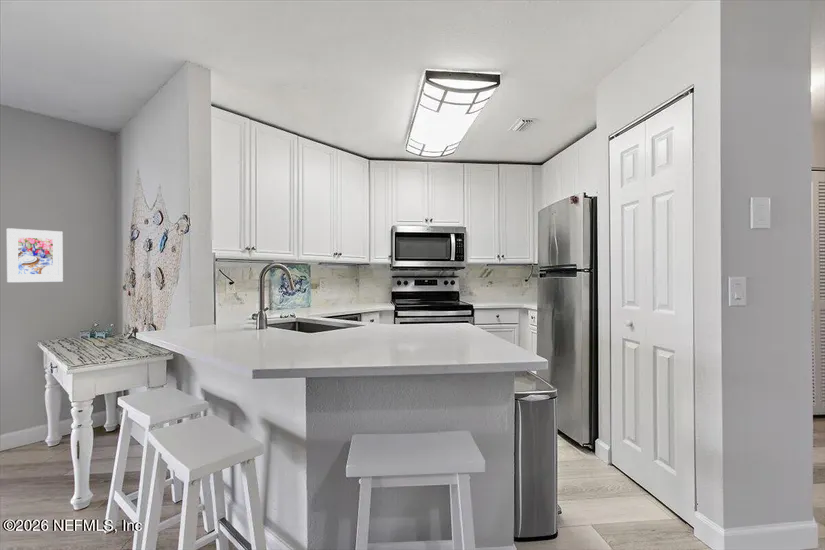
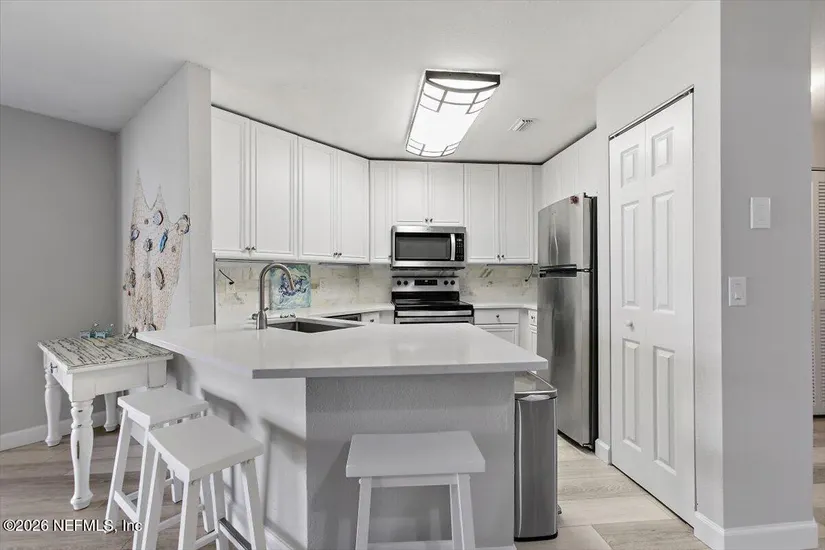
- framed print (35, 256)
